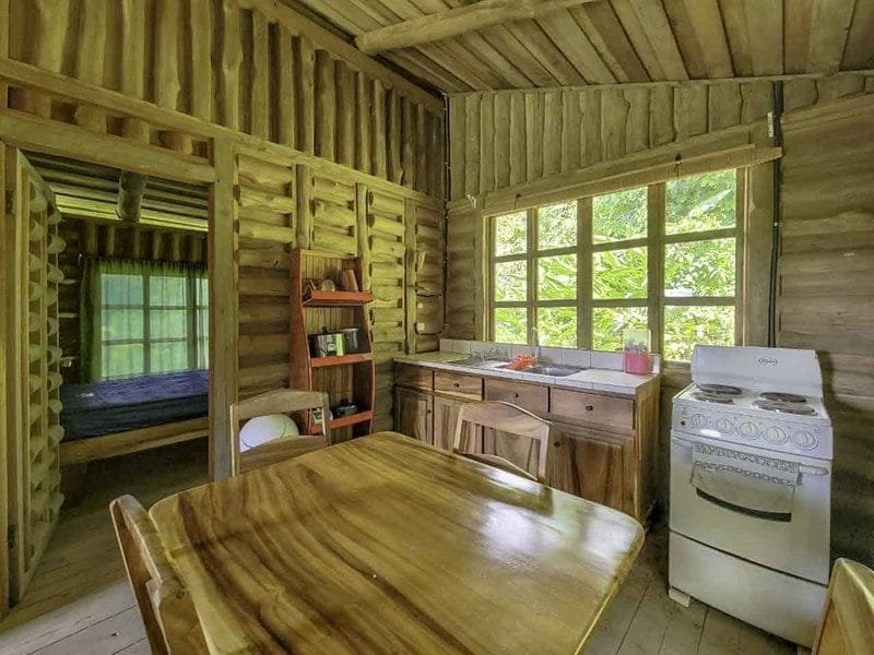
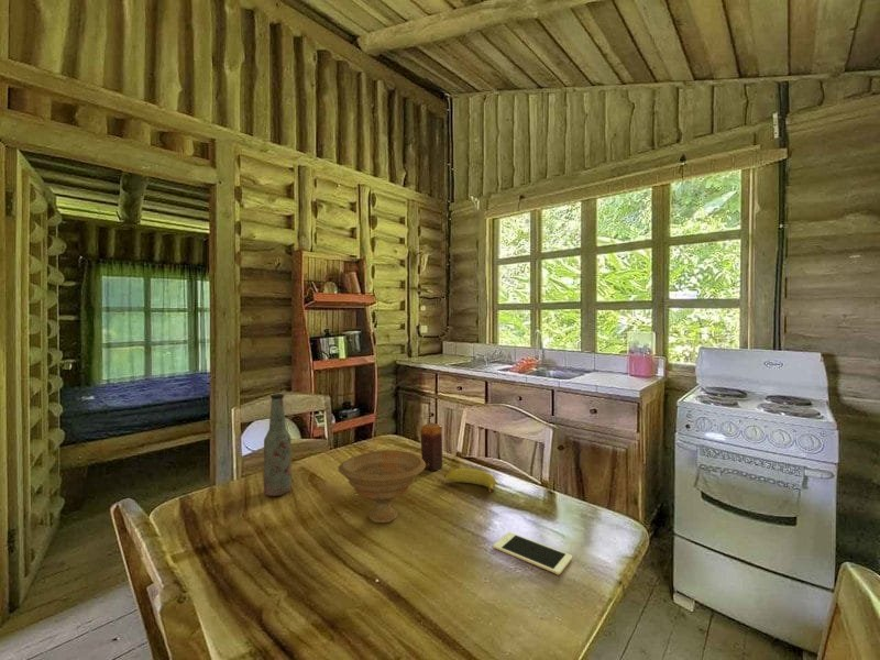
+ cell phone (531, 551)
+ bowl (382, 487)
+ candle (431, 446)
+ banana (470, 480)
+ bottle (277, 443)
